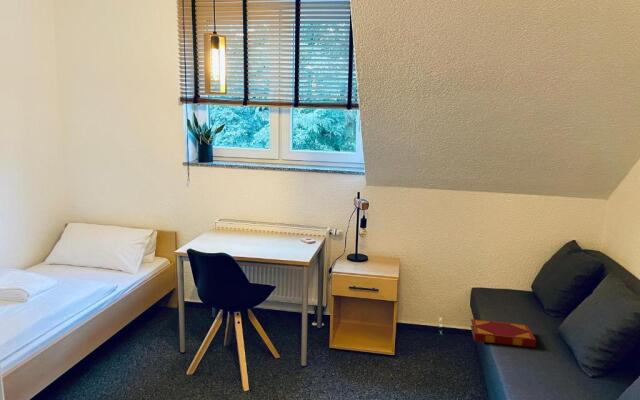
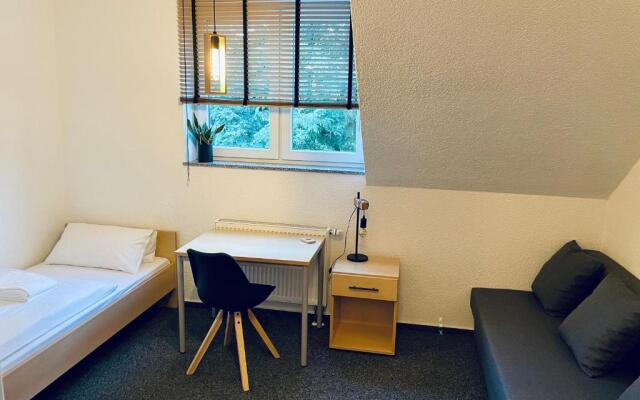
- hardback book (501, 332)
